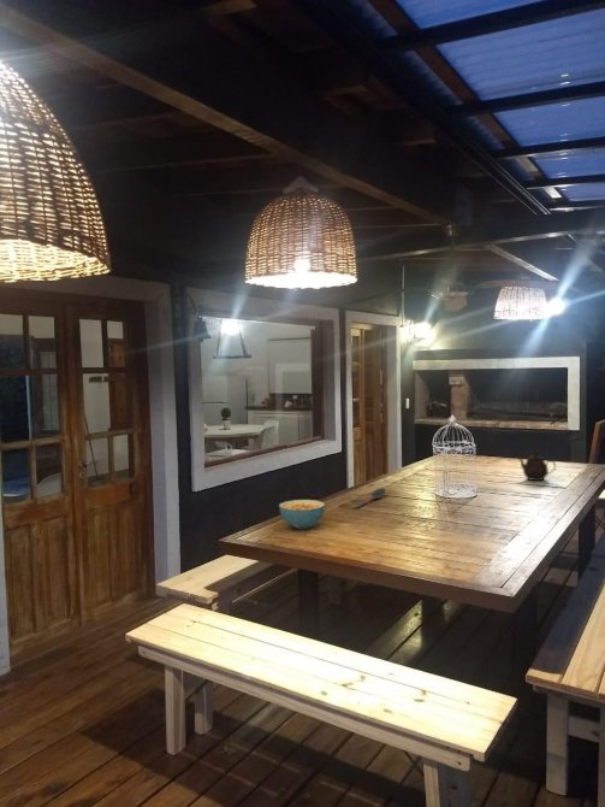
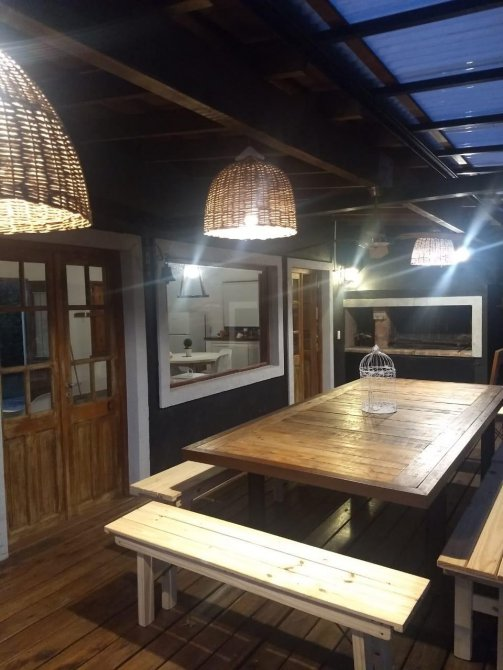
- stirrer (370, 497)
- cereal bowl (302, 516)
- teapot (536, 466)
